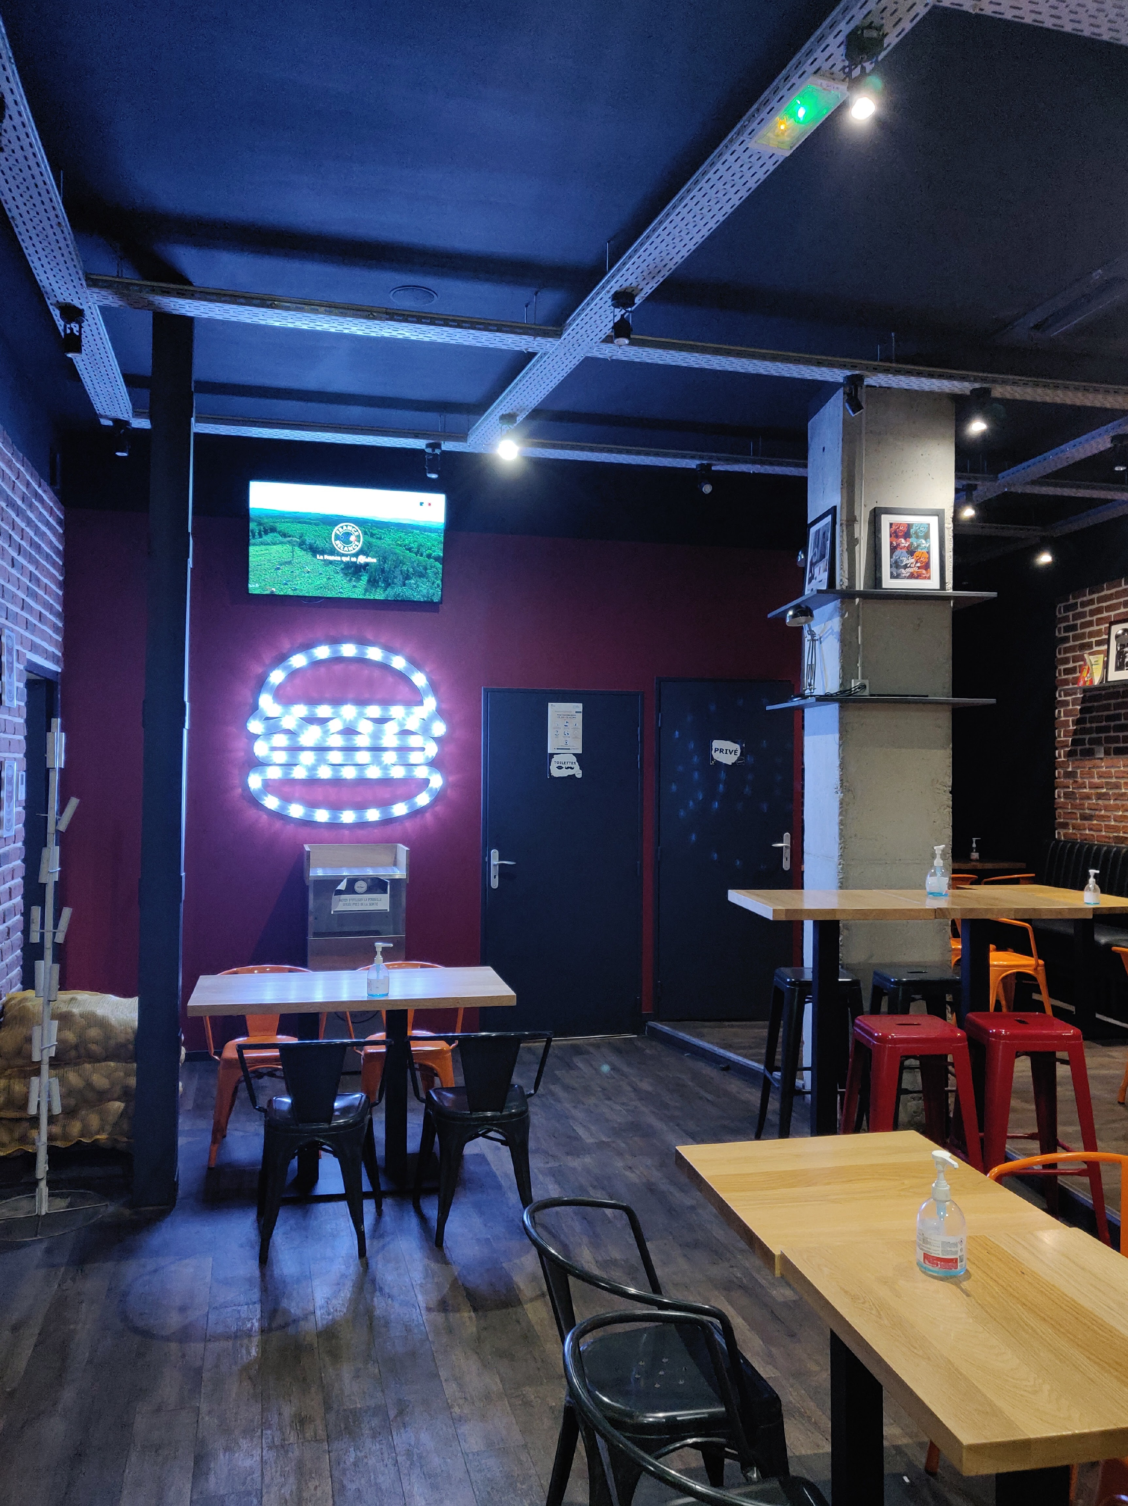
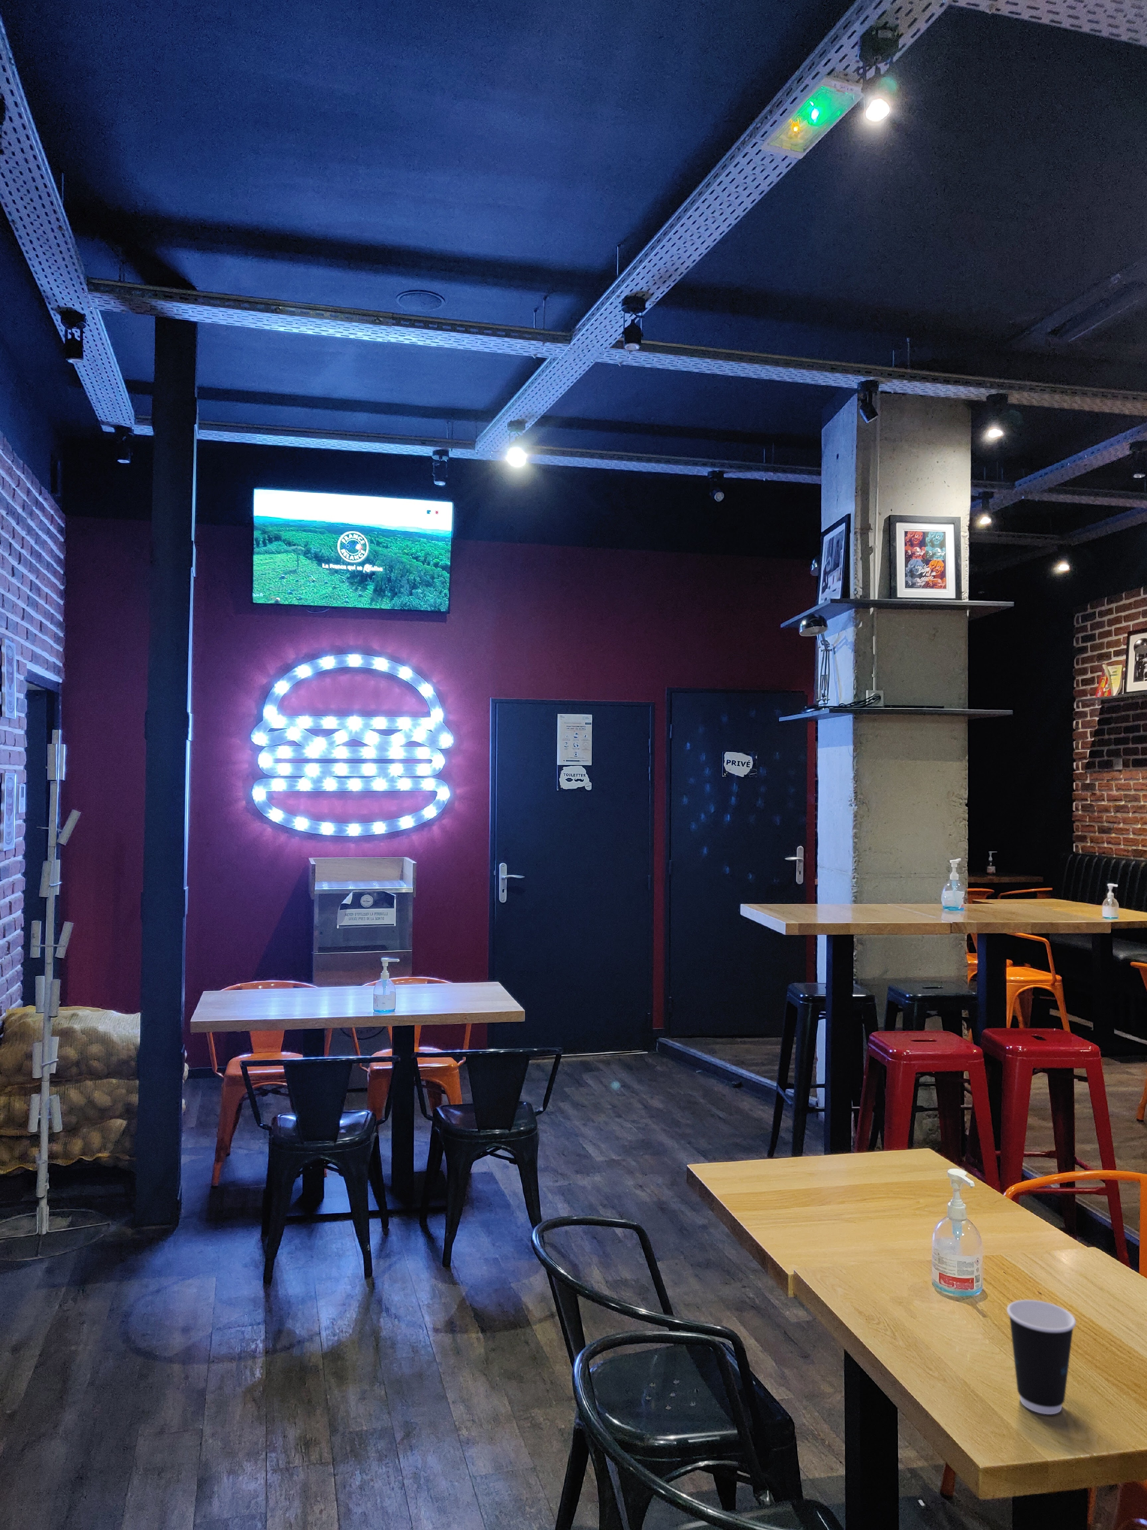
+ dixie cup (1041, 1359)
